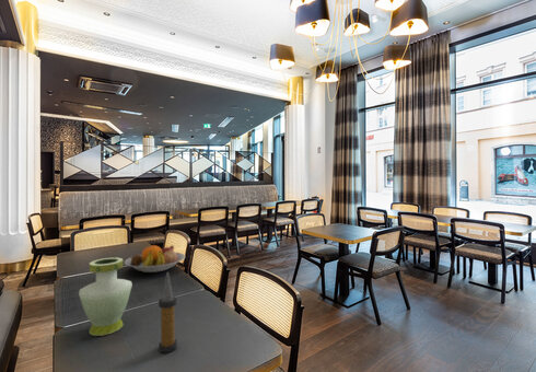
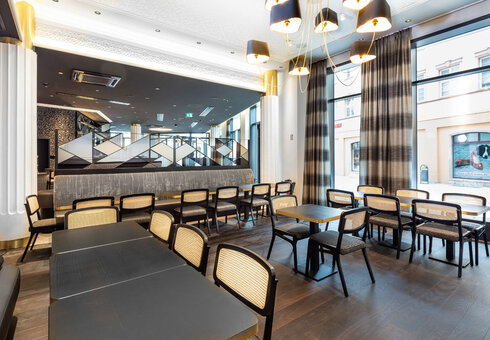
- vase (106, 294)
- candle (167, 310)
- fruit bowl (155, 256)
